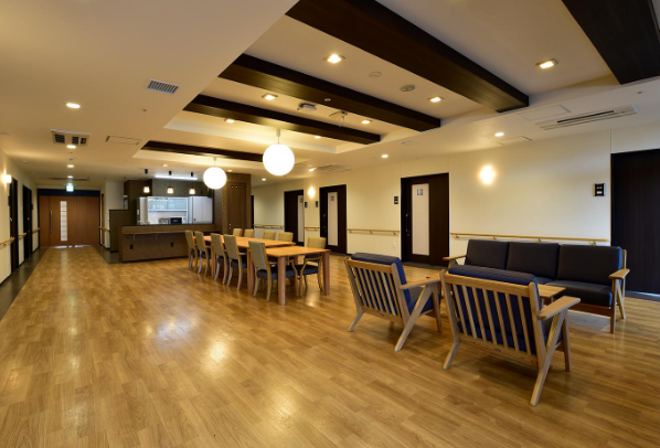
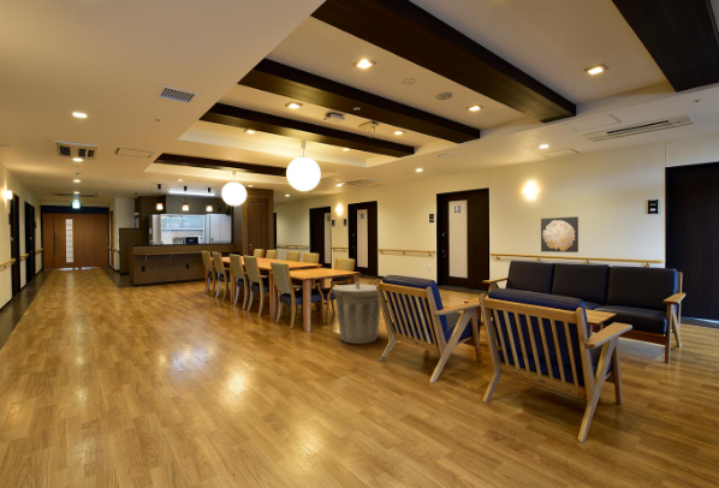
+ trash can (358, 309)
+ wall art (558, 234)
